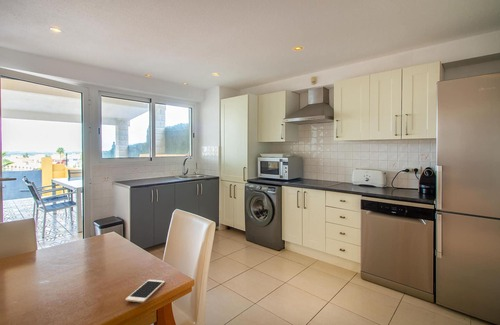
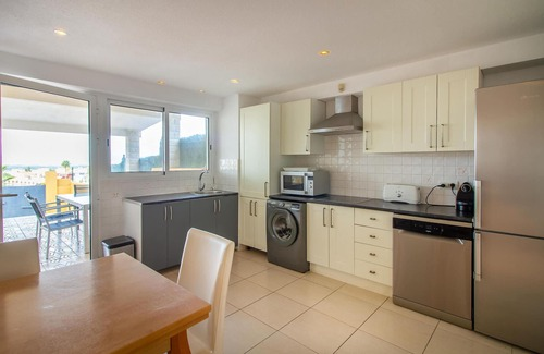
- cell phone (146, 290)
